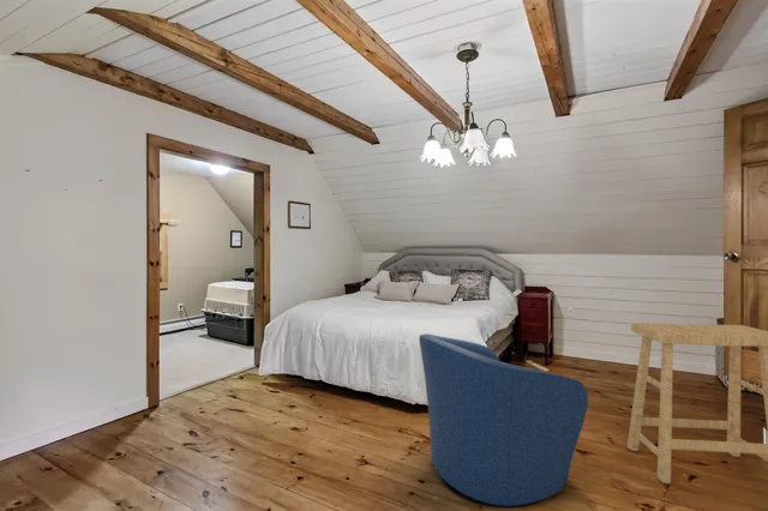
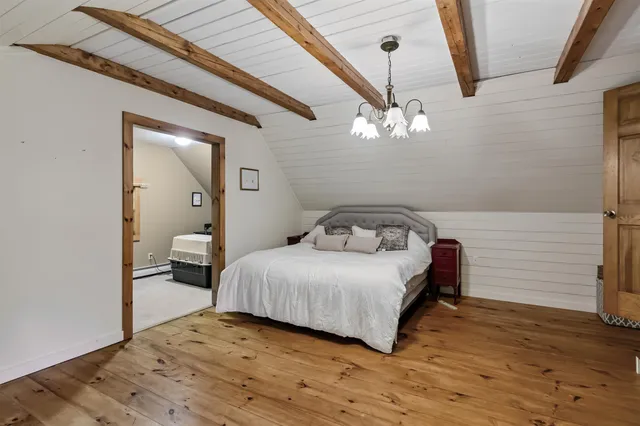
- stool (701, 420)
- armchair (486, 403)
